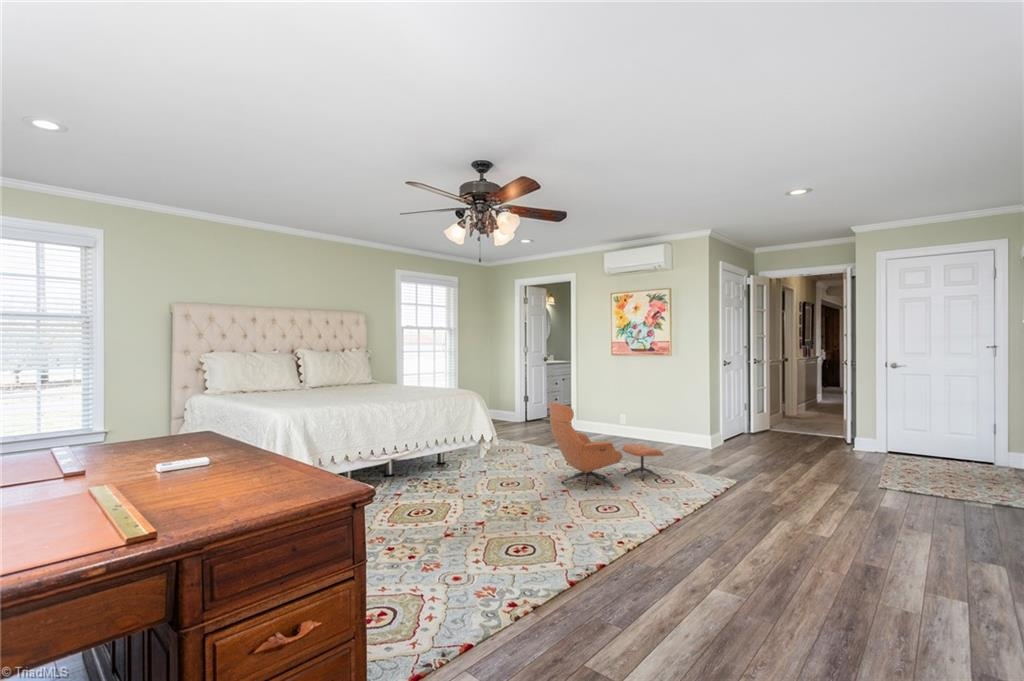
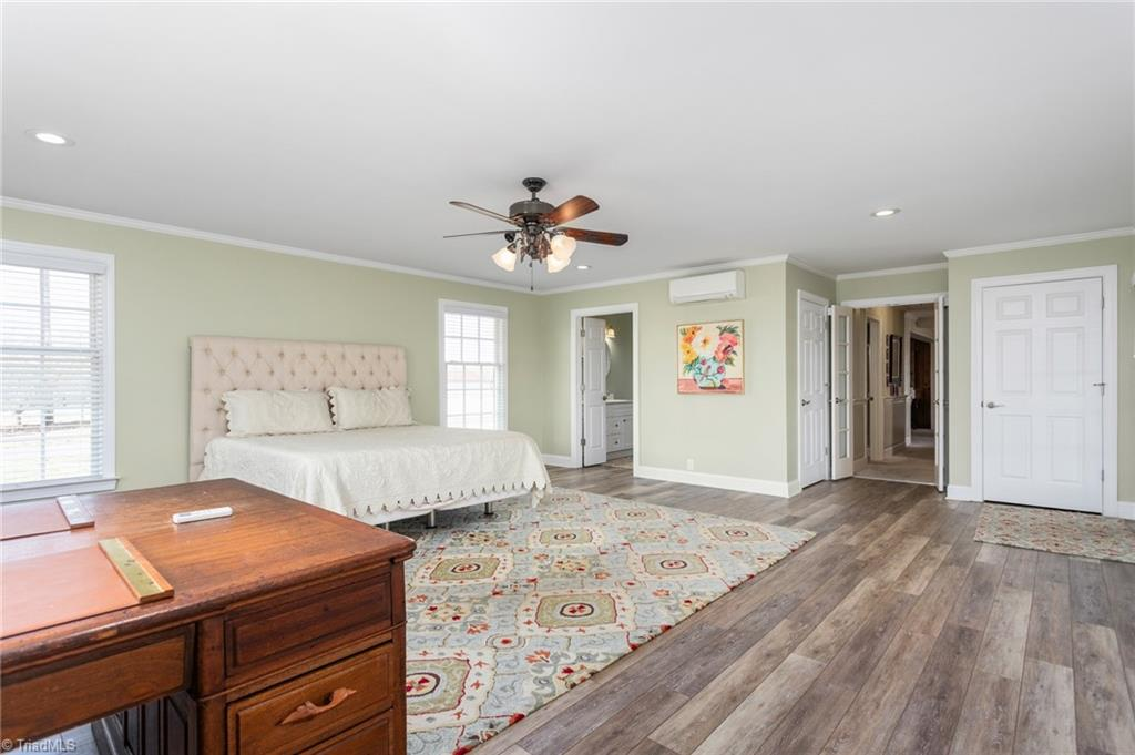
- lounge chair (608, 442)
